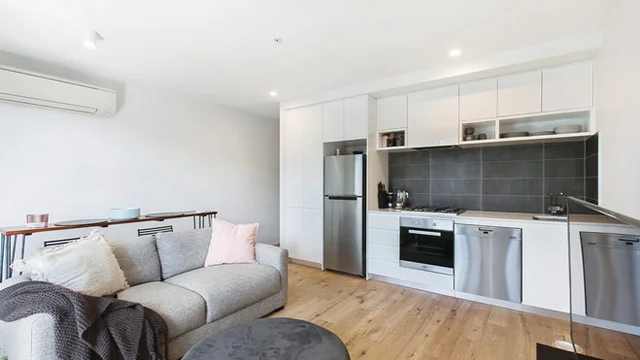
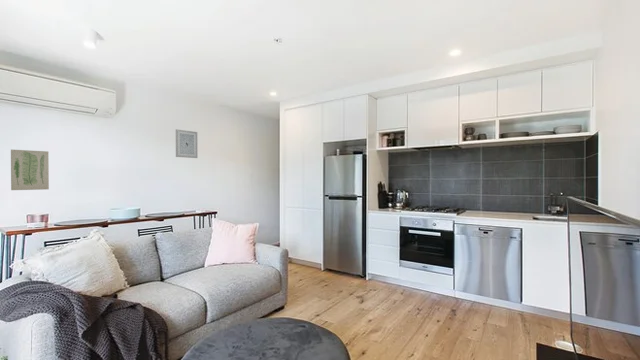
+ wall art (30, 170)
+ wall art (186, 144)
